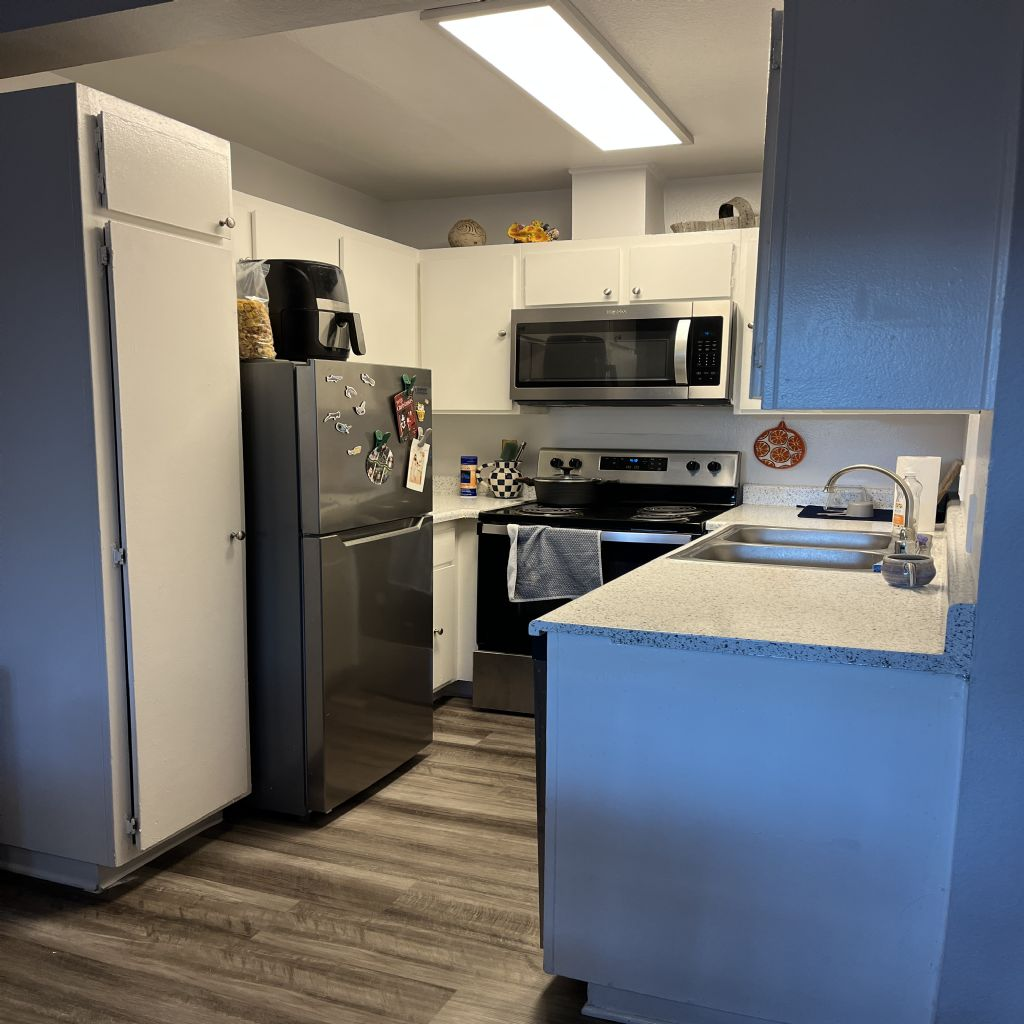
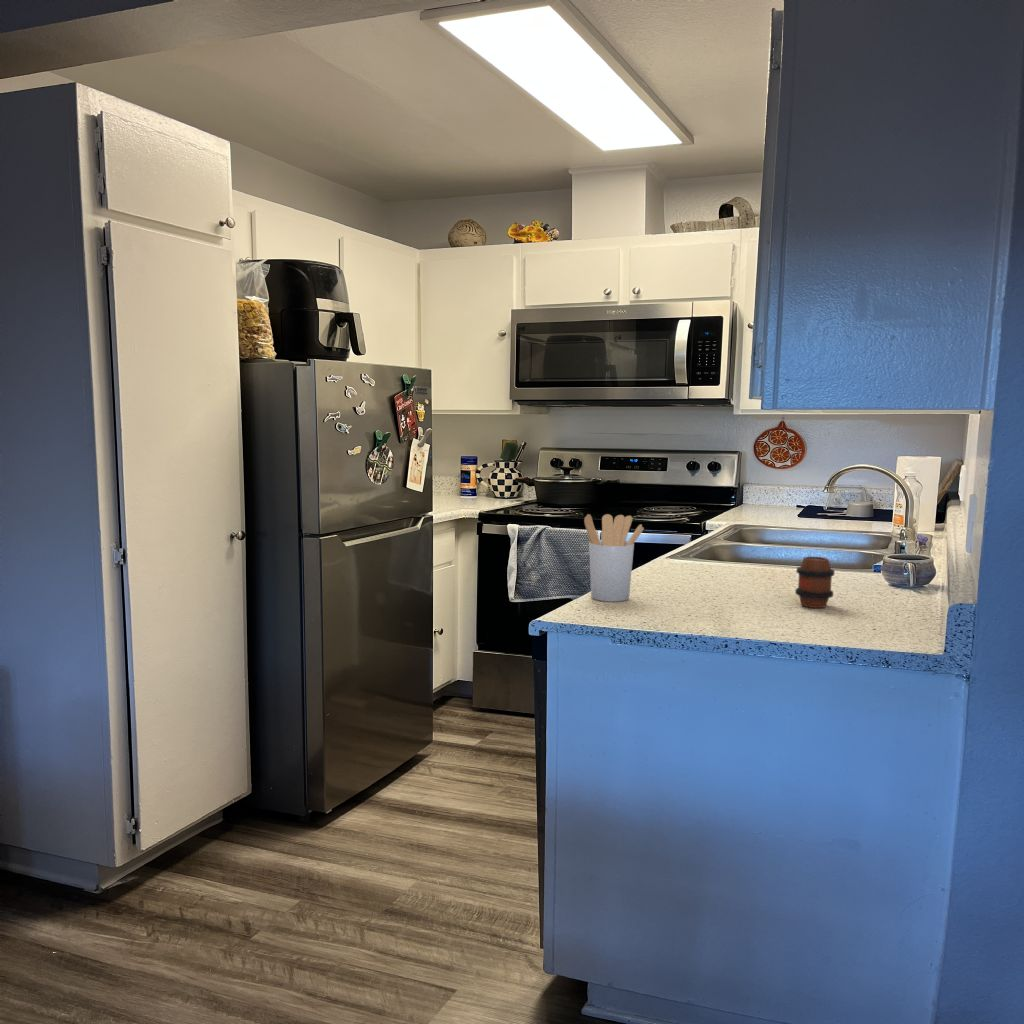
+ utensil holder (612, 555)
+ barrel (814, 582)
